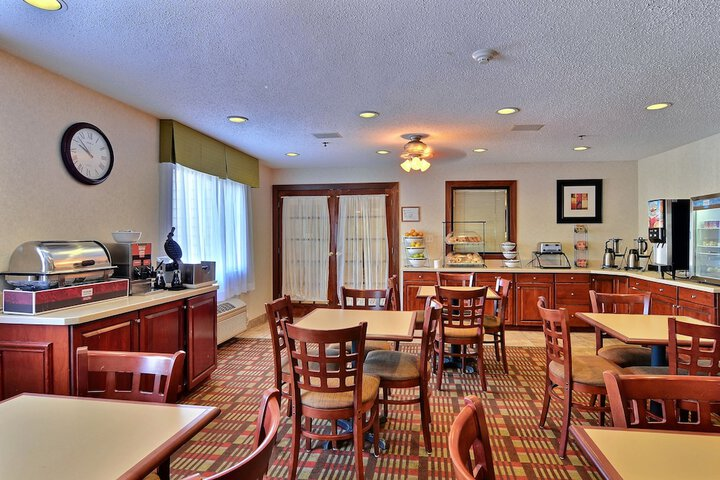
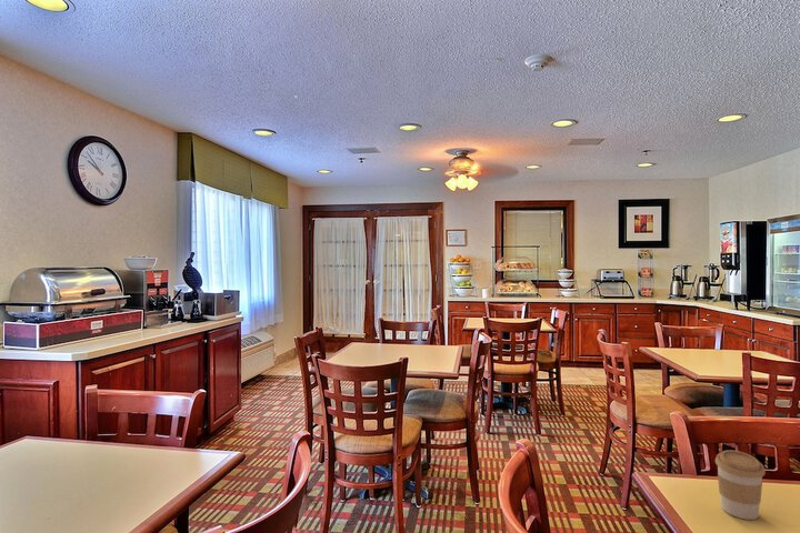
+ coffee cup (739, 483)
